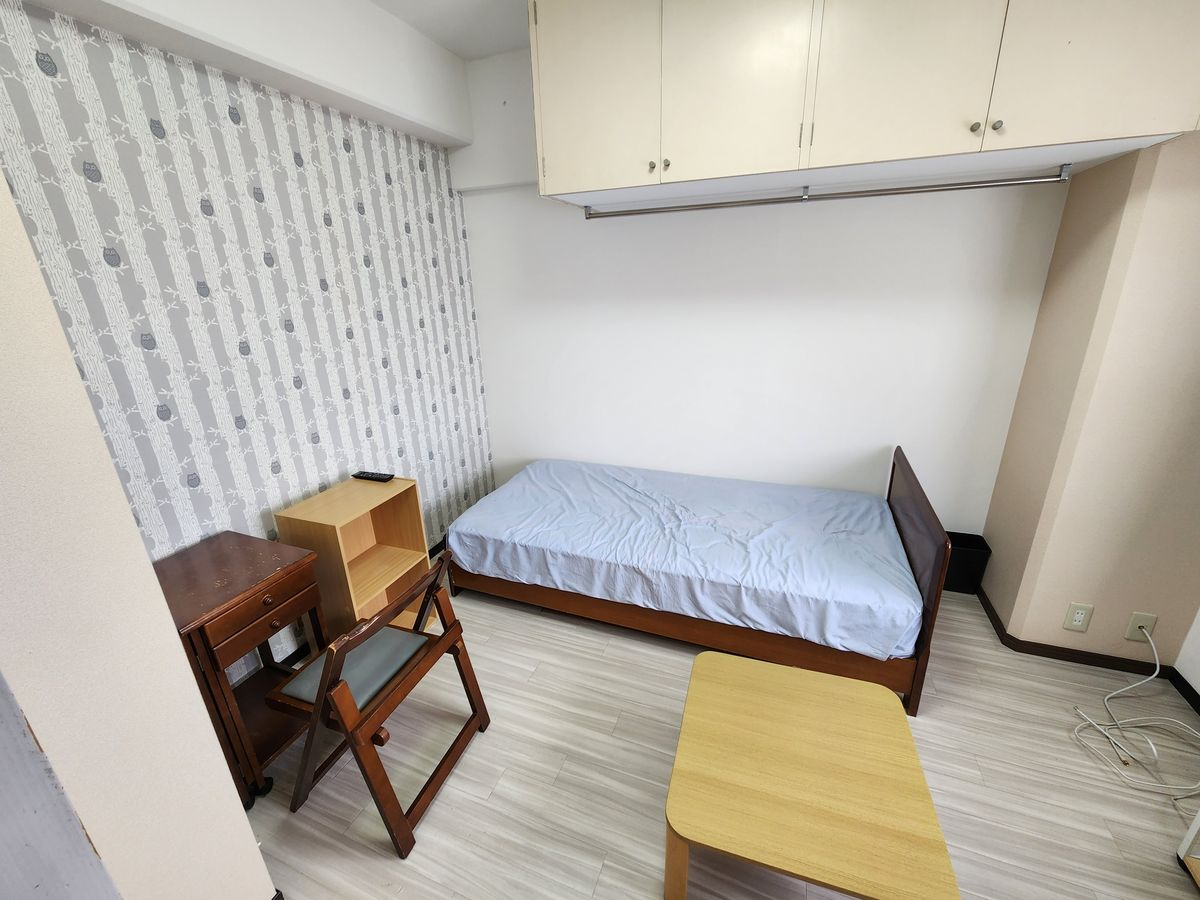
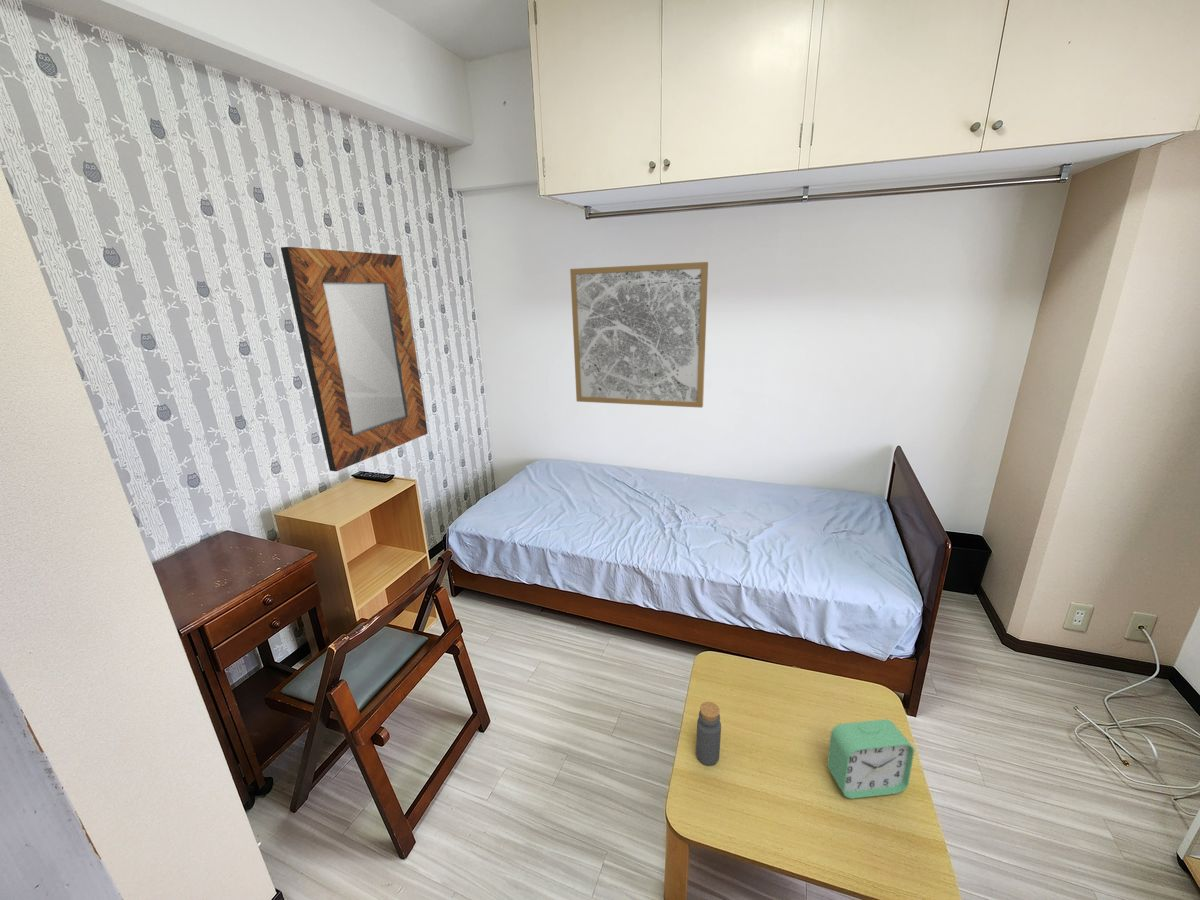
+ home mirror (367, 357)
+ alarm clock (868, 757)
+ bottle (708, 732)
+ wall art (636, 337)
